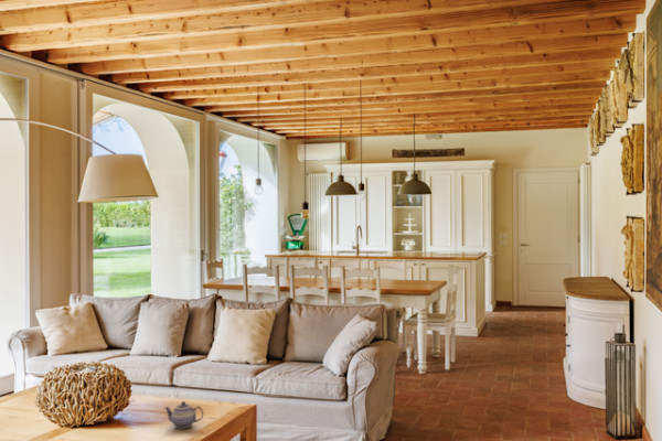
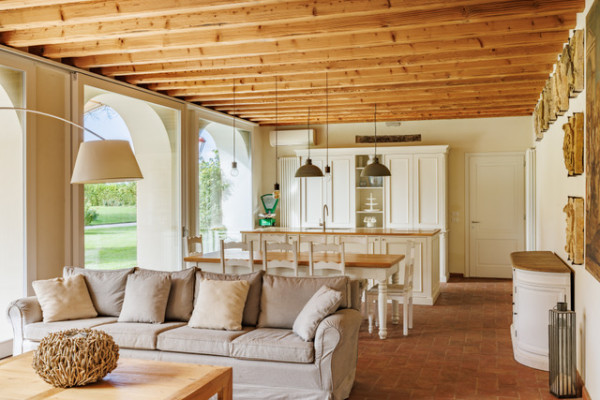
- teapot (183, 413)
